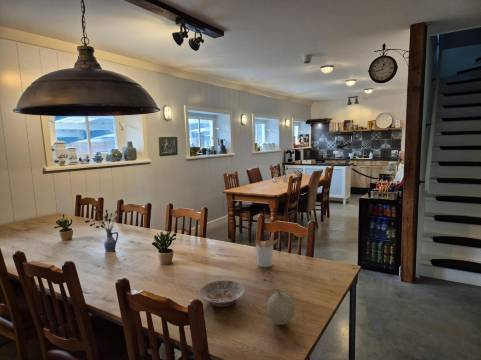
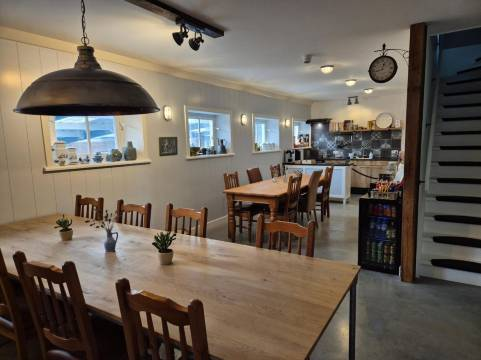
- bowl (222, 295)
- fruit (279, 303)
- utensil holder (267, 250)
